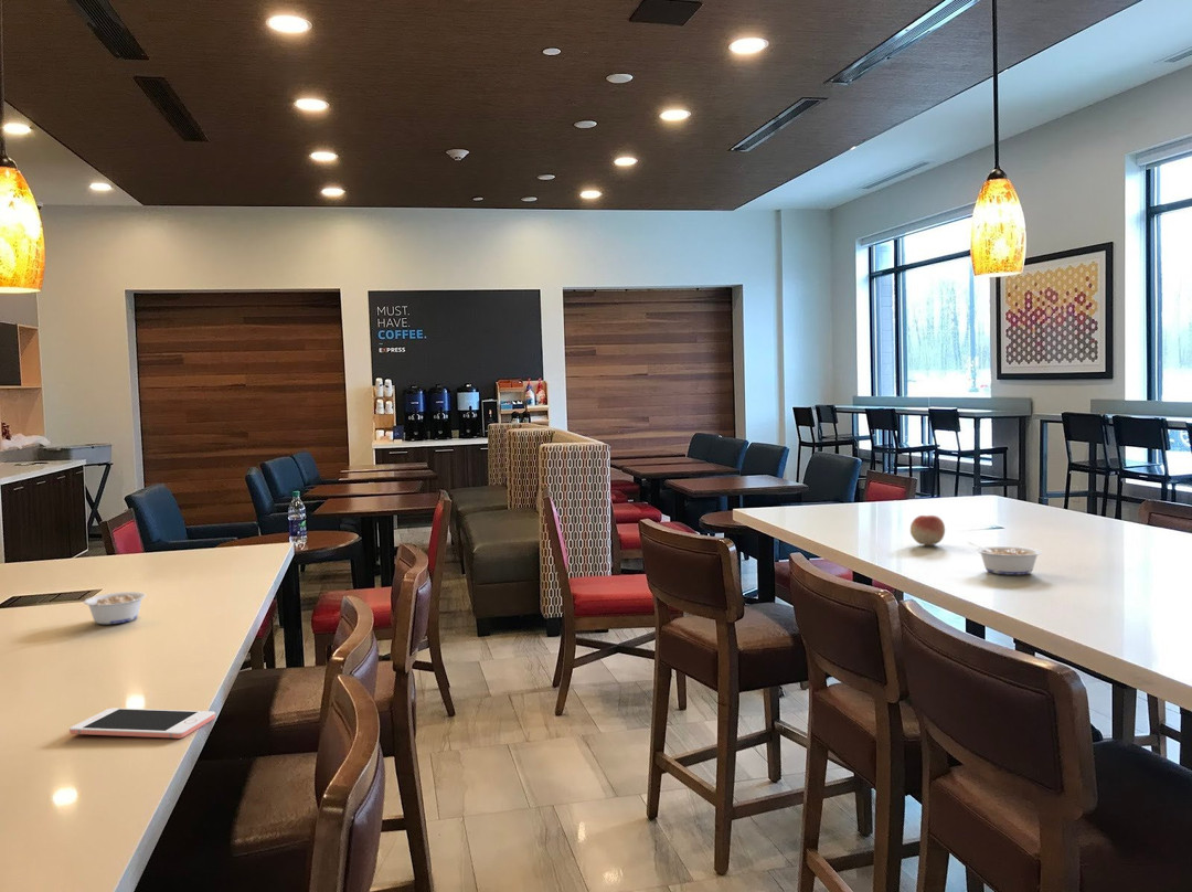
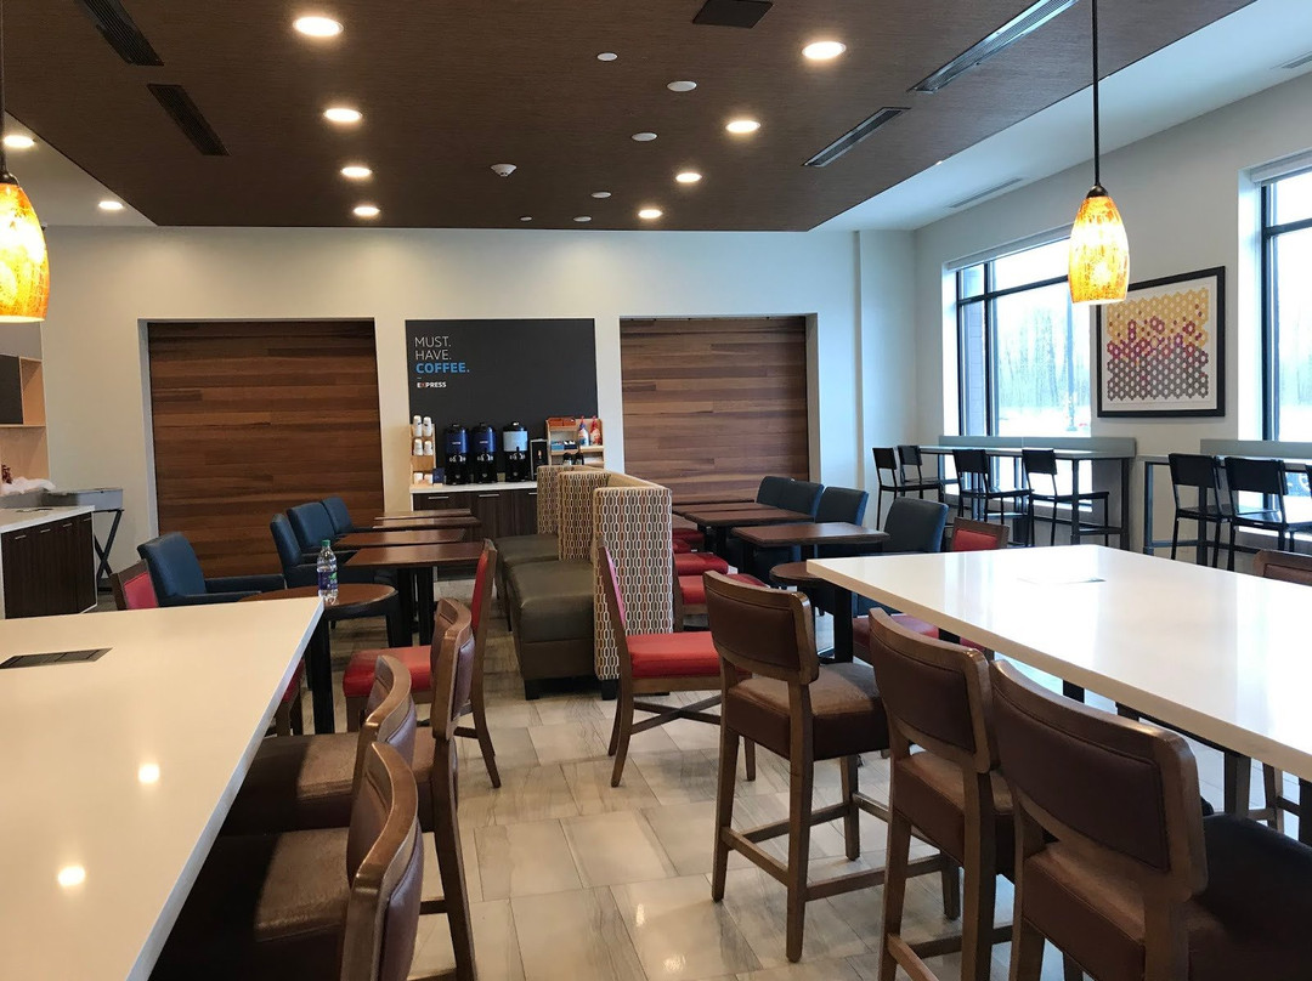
- fruit (927, 530)
- legume (1005, 559)
- legume (115, 606)
- cell phone (143, 722)
